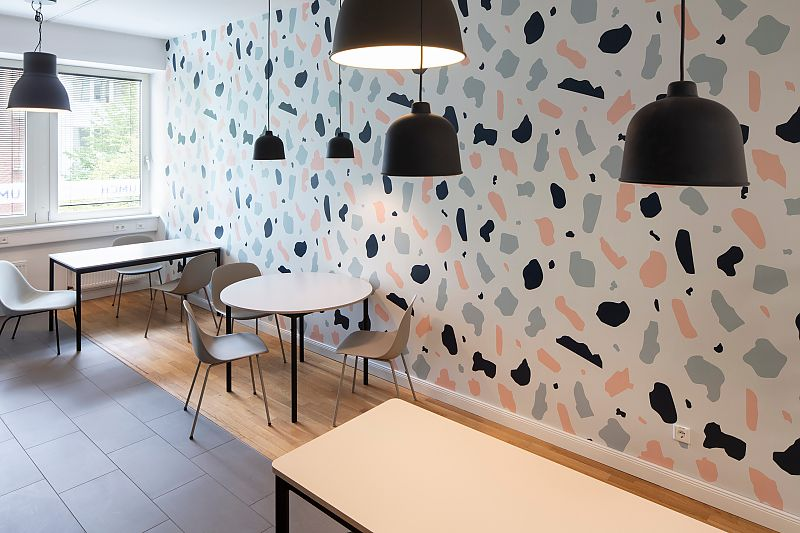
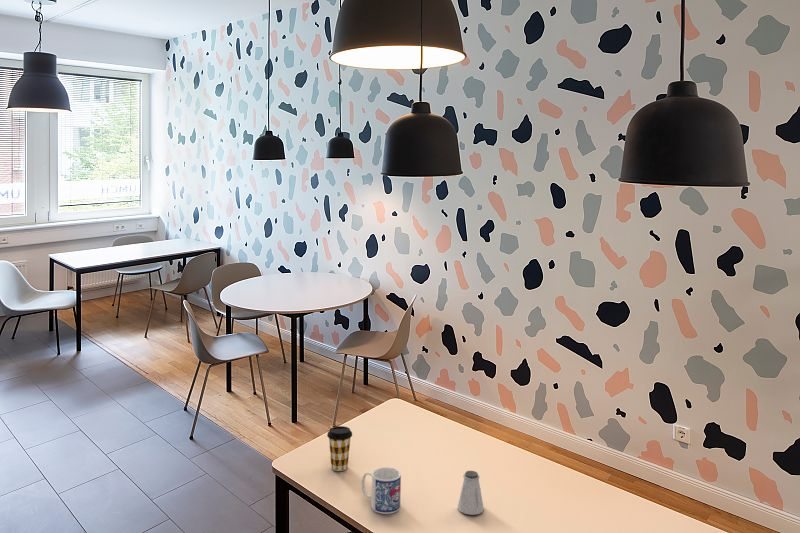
+ saltshaker (471, 490)
+ coffee cup (339, 448)
+ mug (379, 488)
